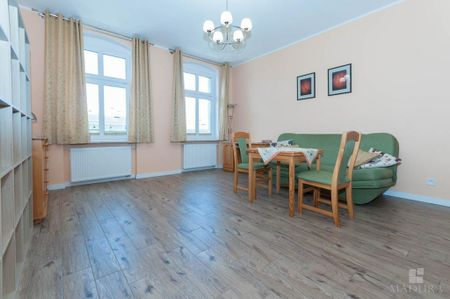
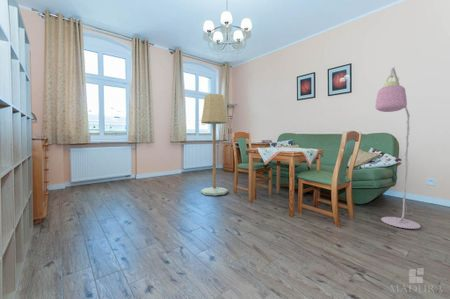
+ floor lamp (406, 149)
+ floor lamp (214, 144)
